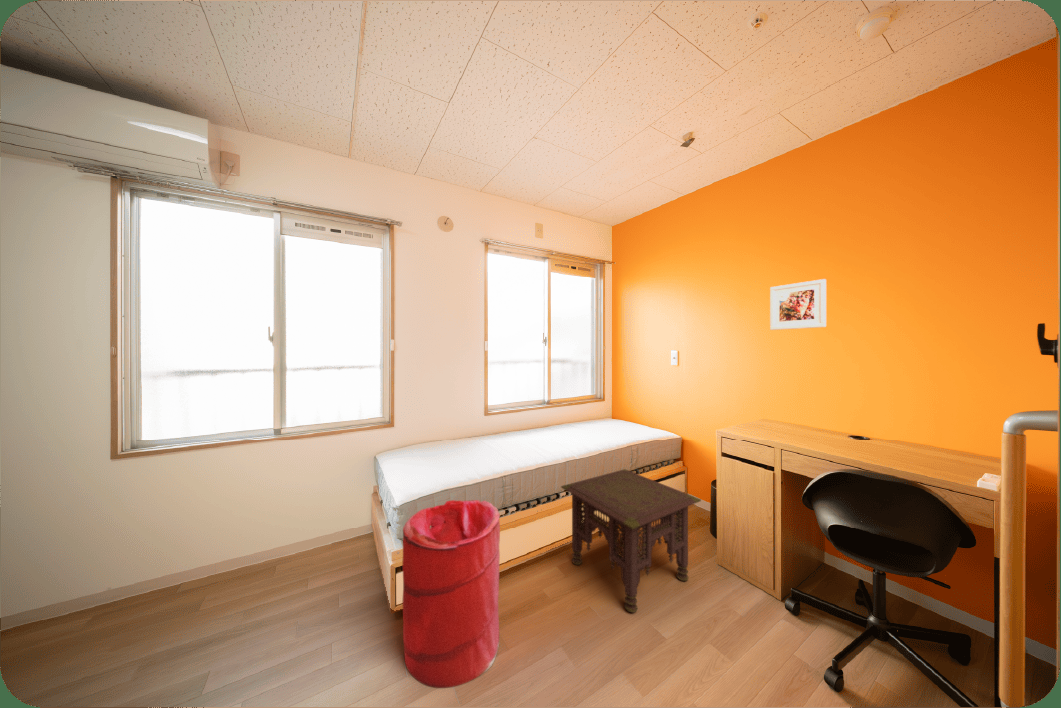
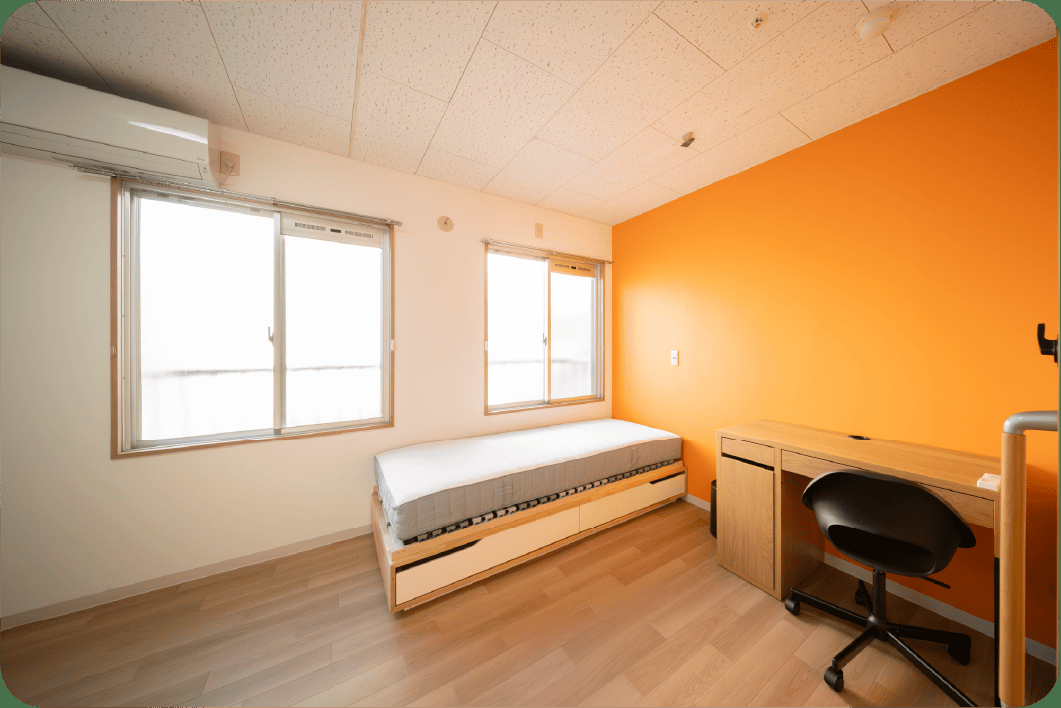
- side table (627, 530)
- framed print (796, 306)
- laundry hamper (452, 576)
